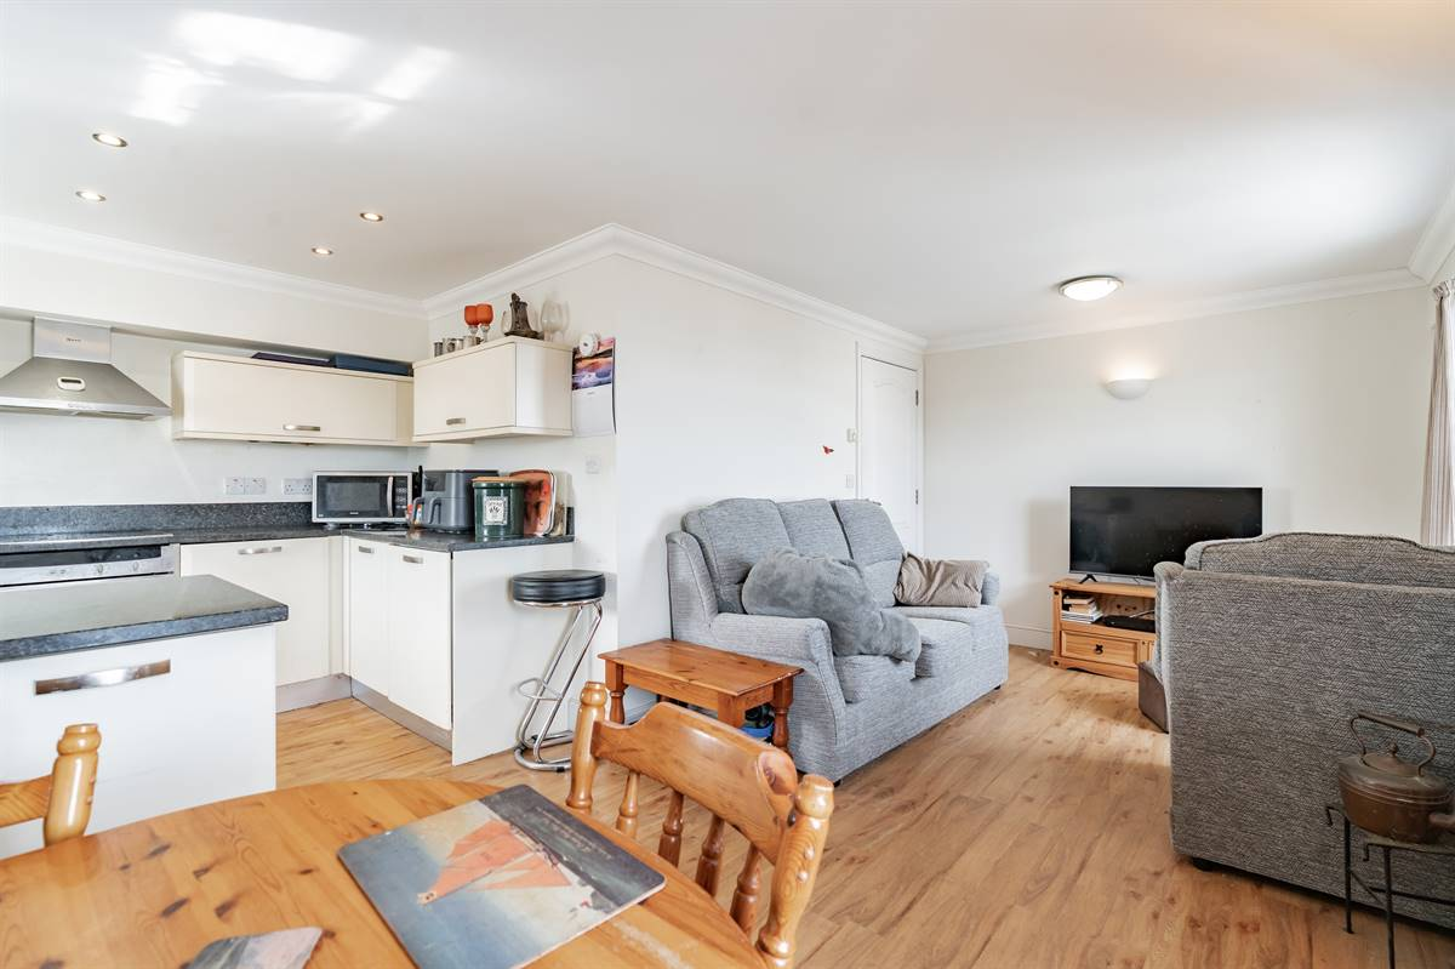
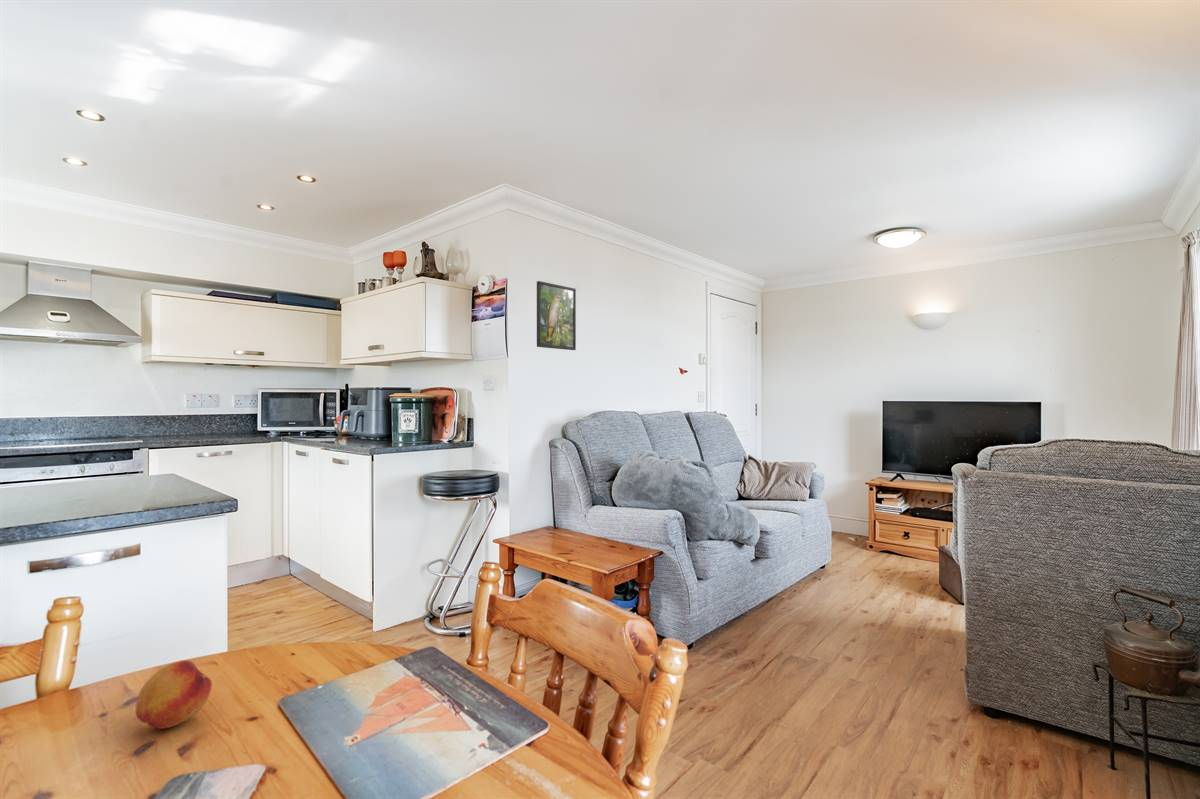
+ fruit (174, 693)
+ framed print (556, 316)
